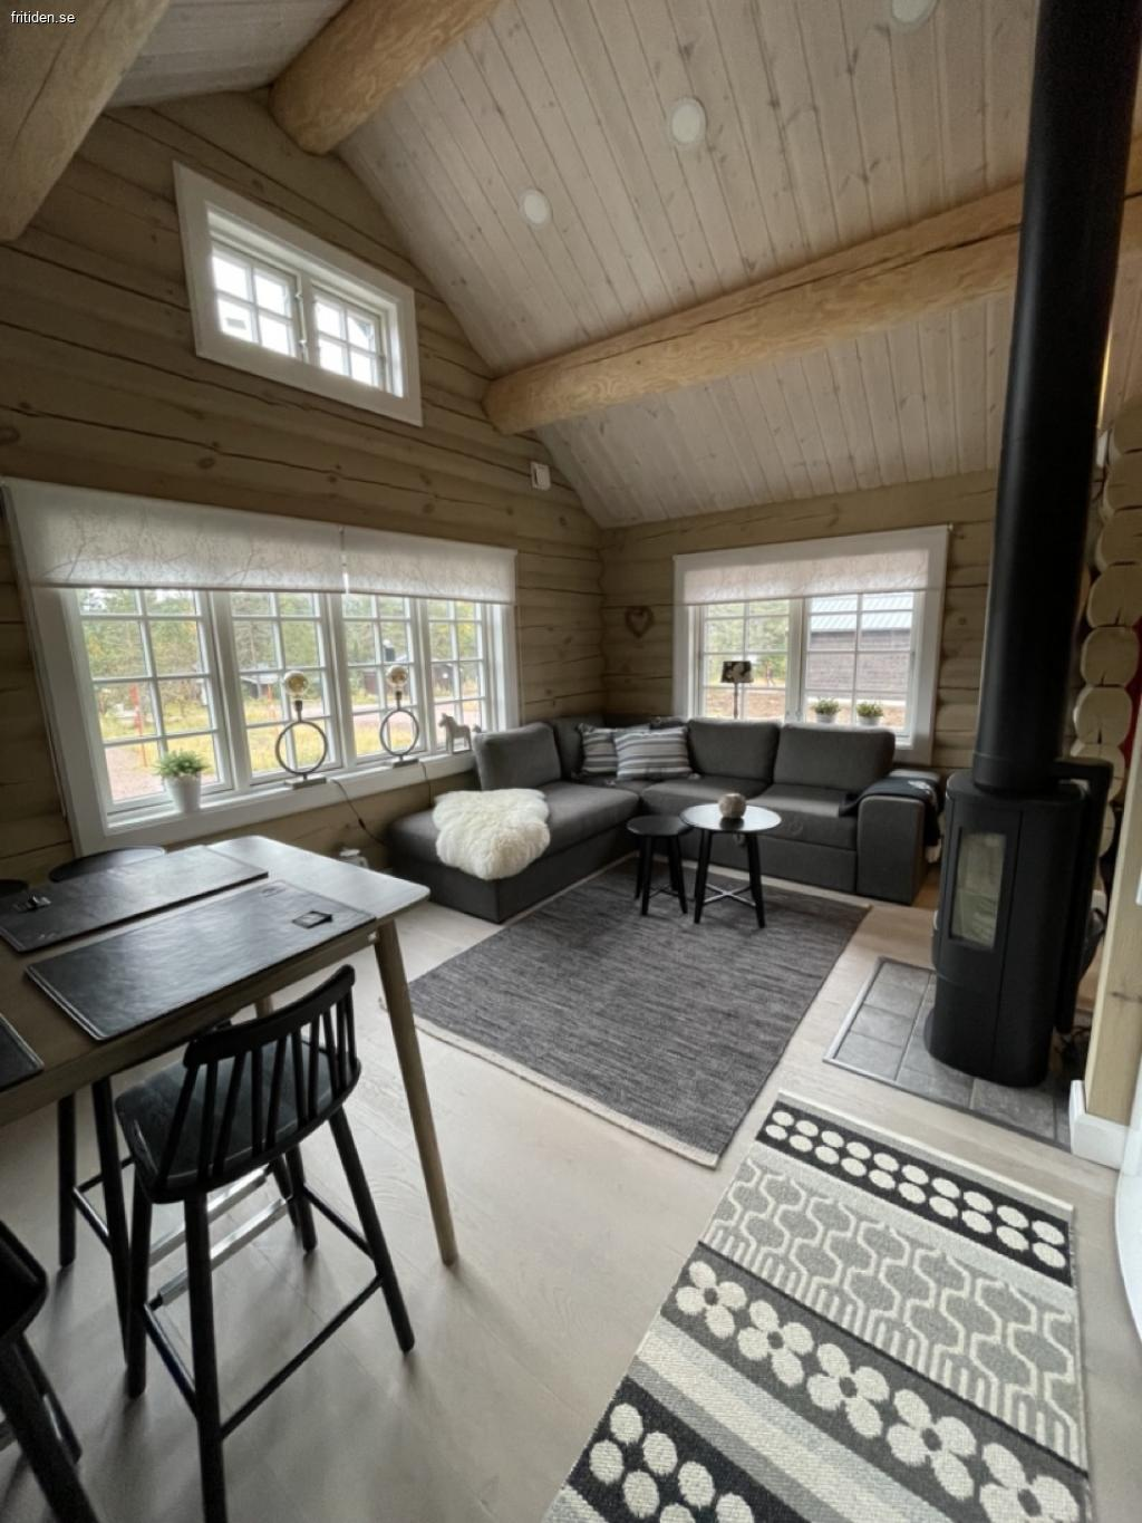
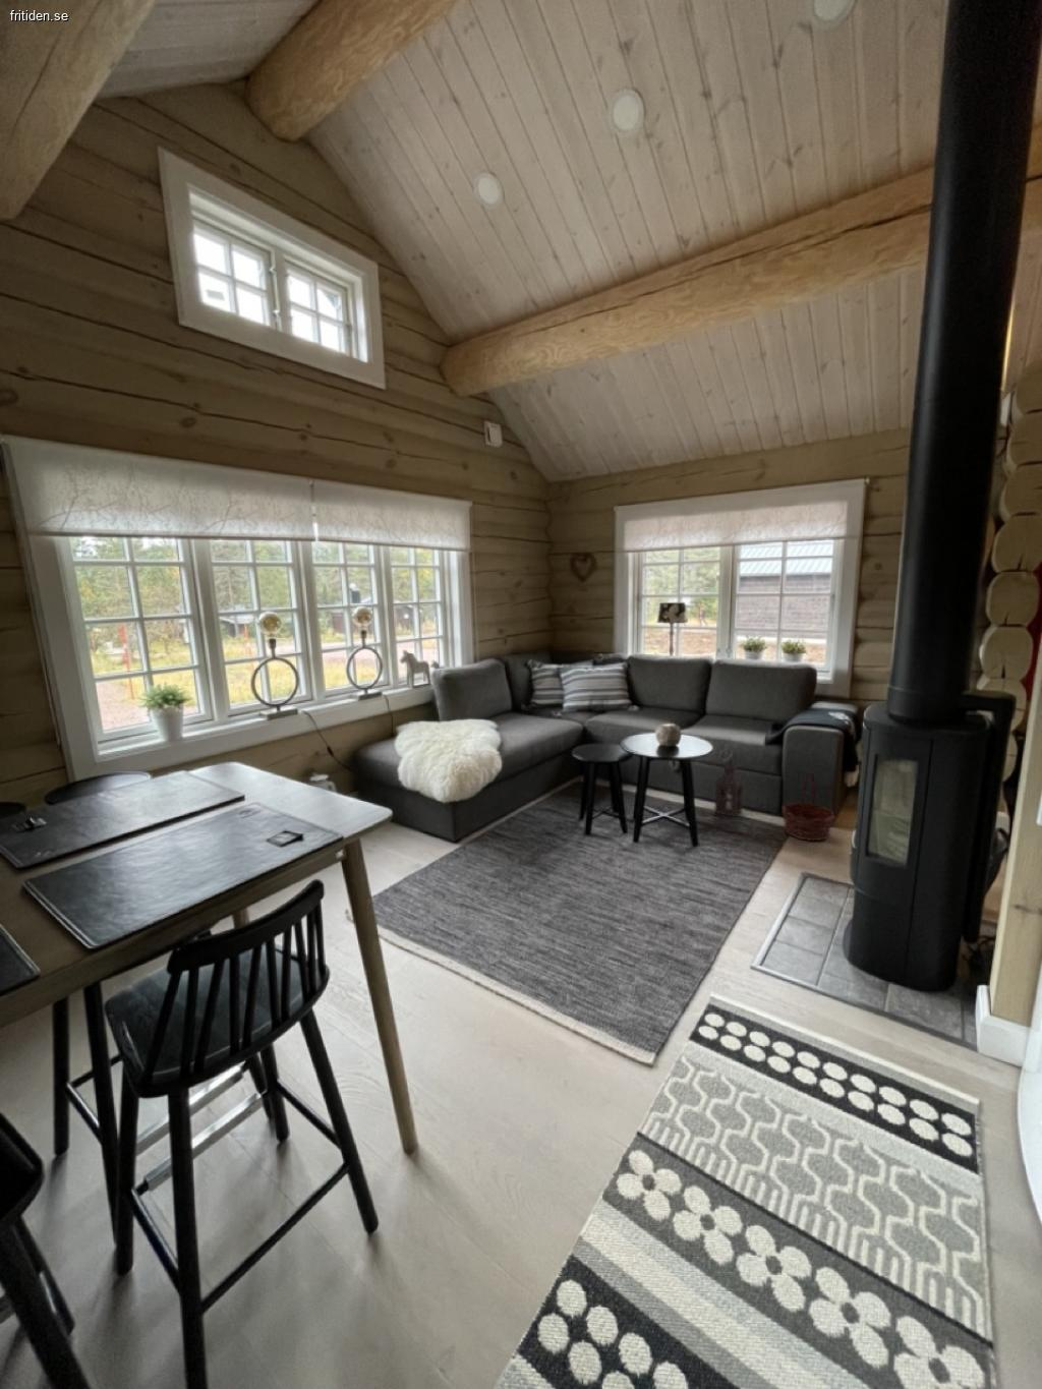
+ lantern (729, 784)
+ basket (808, 803)
